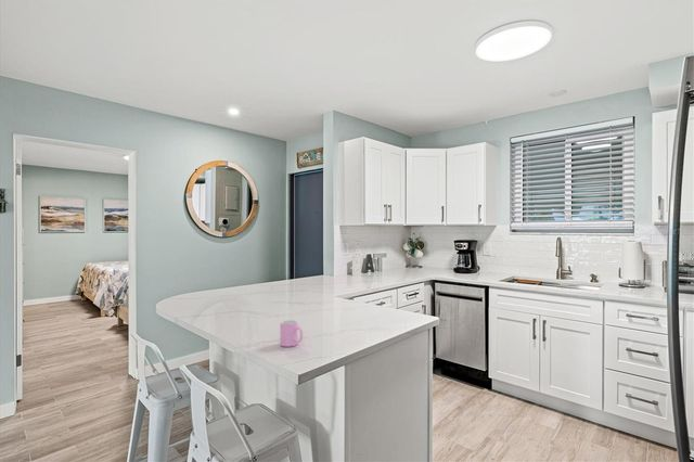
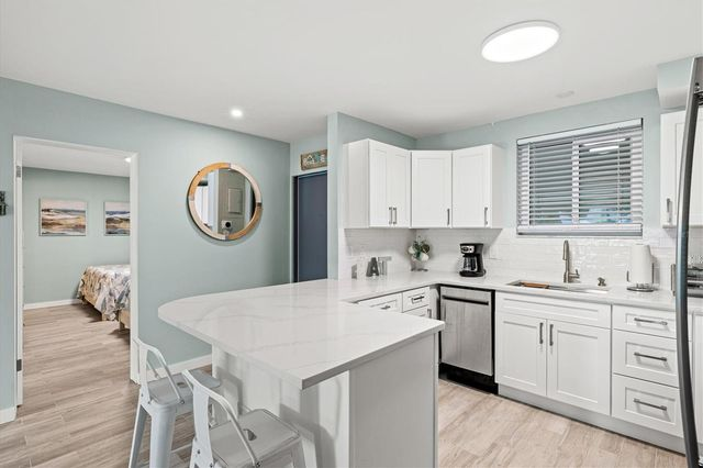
- cup (292, 333)
